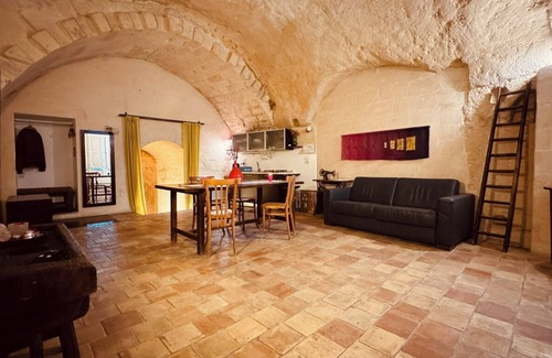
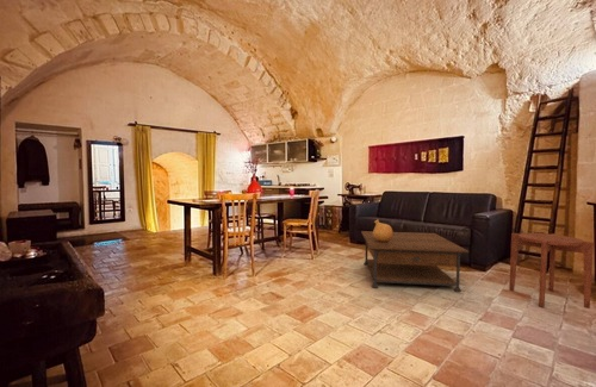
+ side table (550, 268)
+ coffee table (405, 257)
+ ceramic pot (383, 230)
